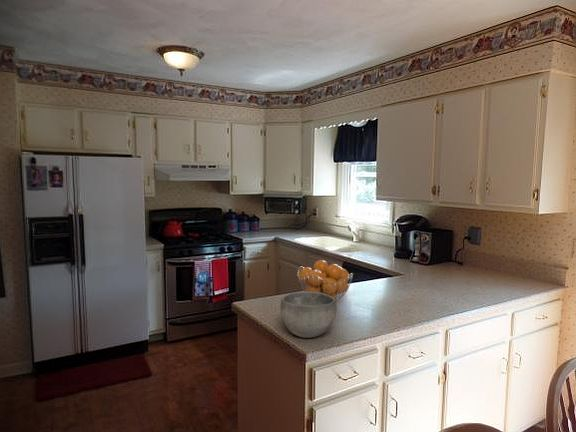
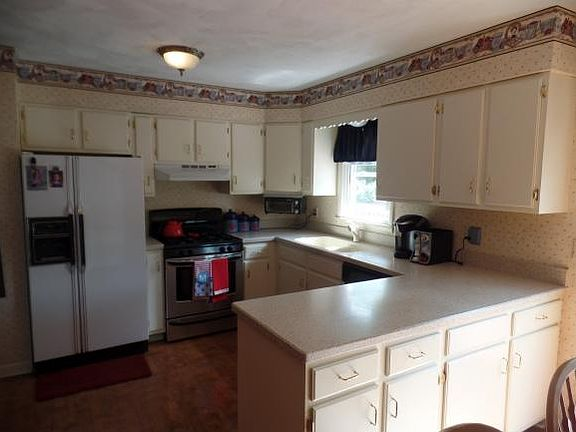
- fruit basket (324, 282)
- bowl (307, 316)
